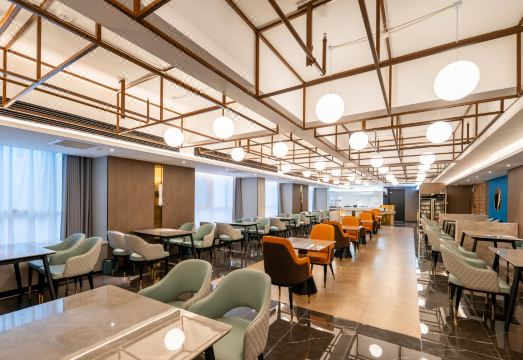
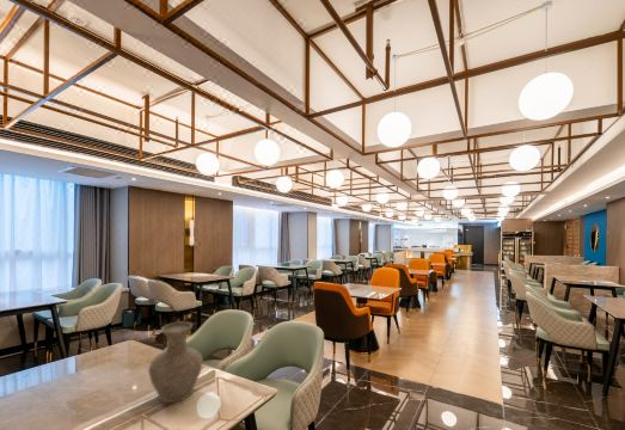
+ vase (176, 360)
